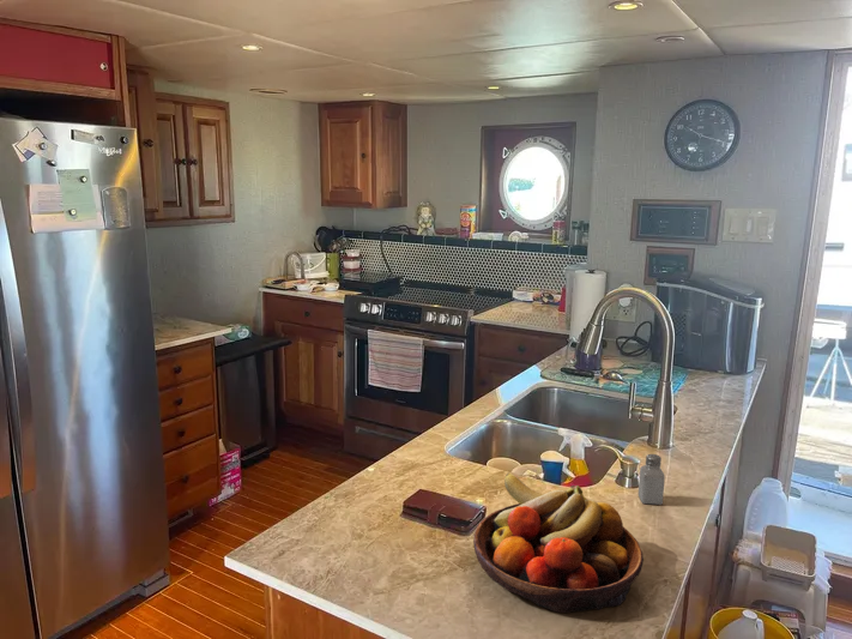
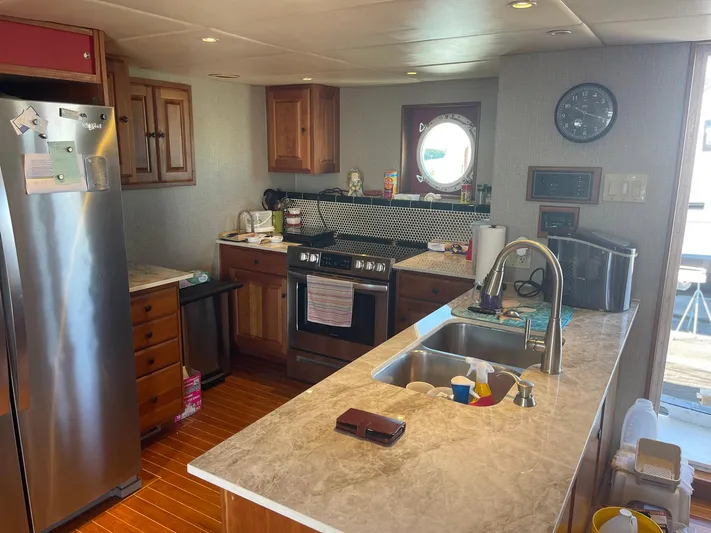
- saltshaker (652, 477)
- fruit bowl (554, 533)
